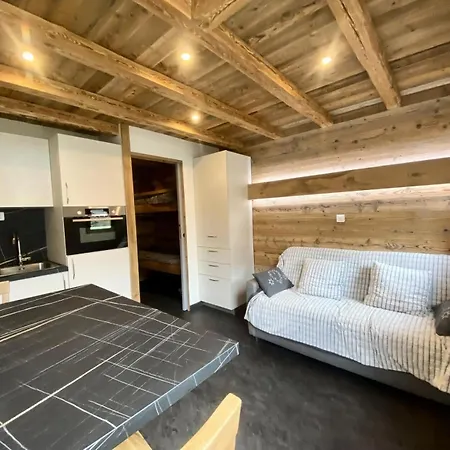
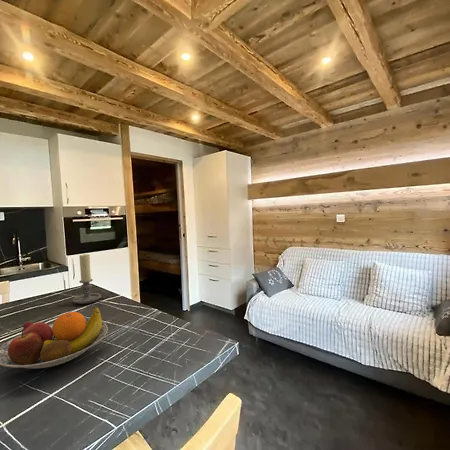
+ candle holder (88, 277)
+ fruit bowl (55, 335)
